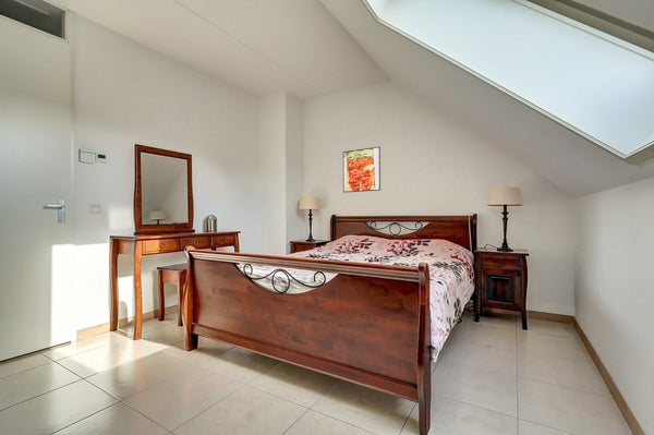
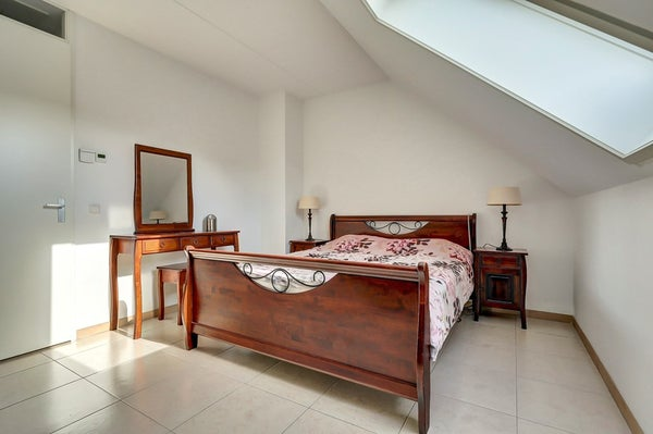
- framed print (361, 170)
